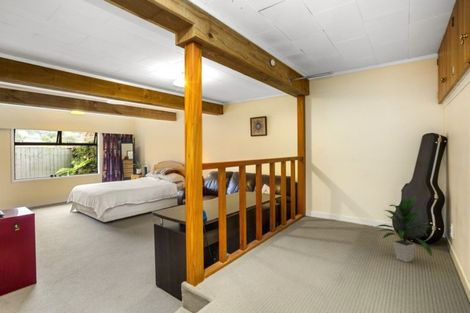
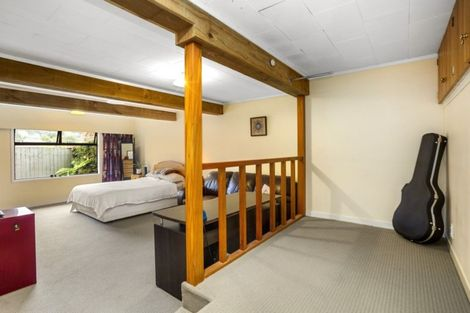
- indoor plant (405, 228)
